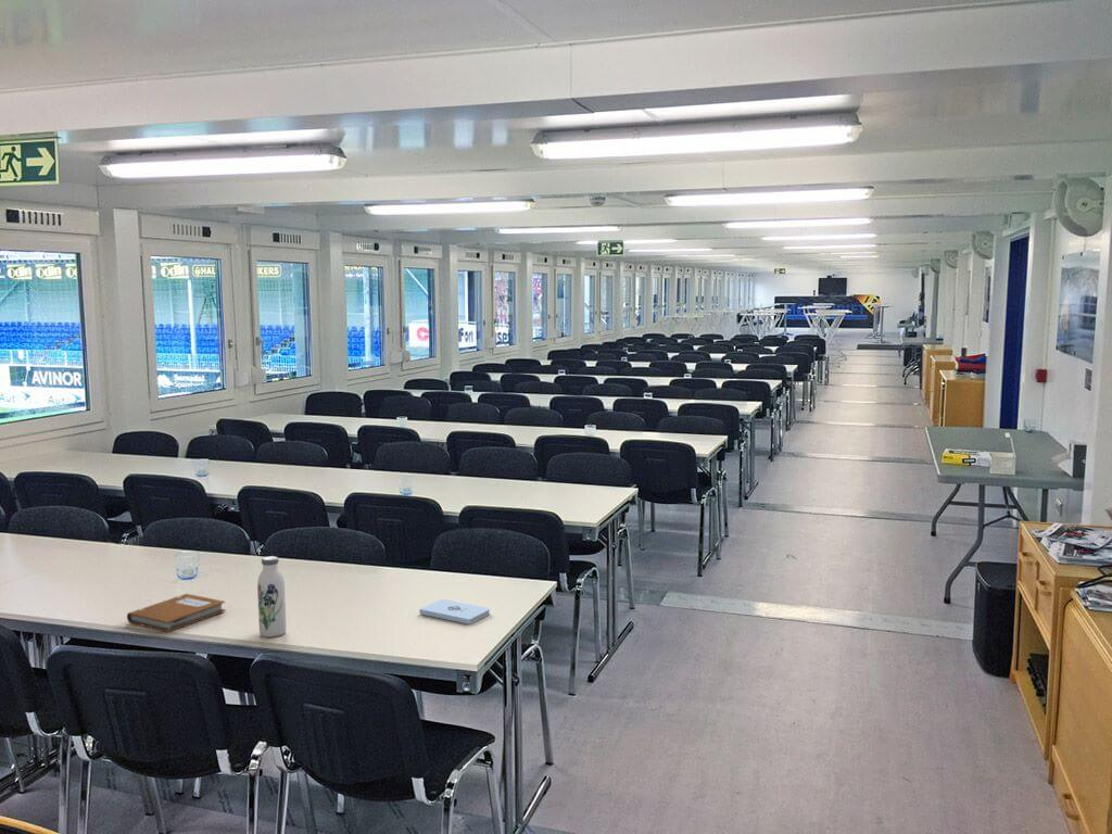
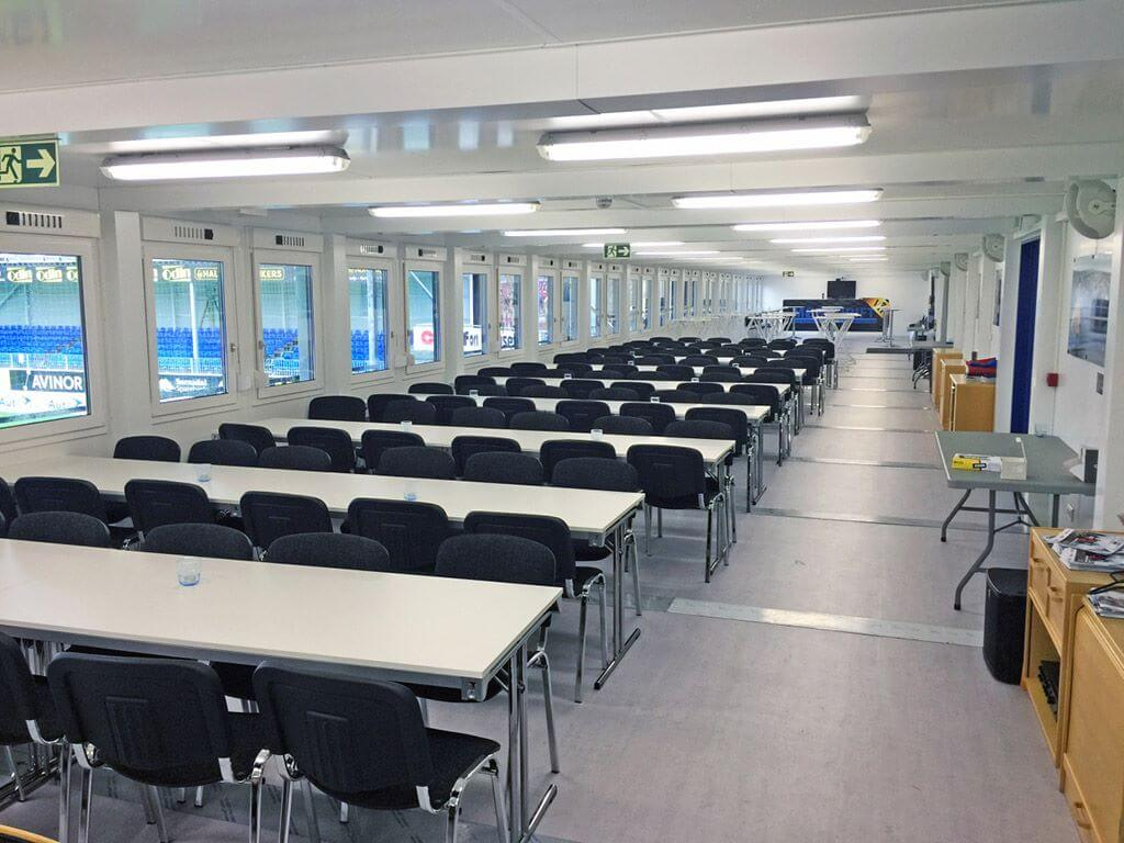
- notepad (455, 610)
- notebook (178, 610)
- water bottle (271, 595)
